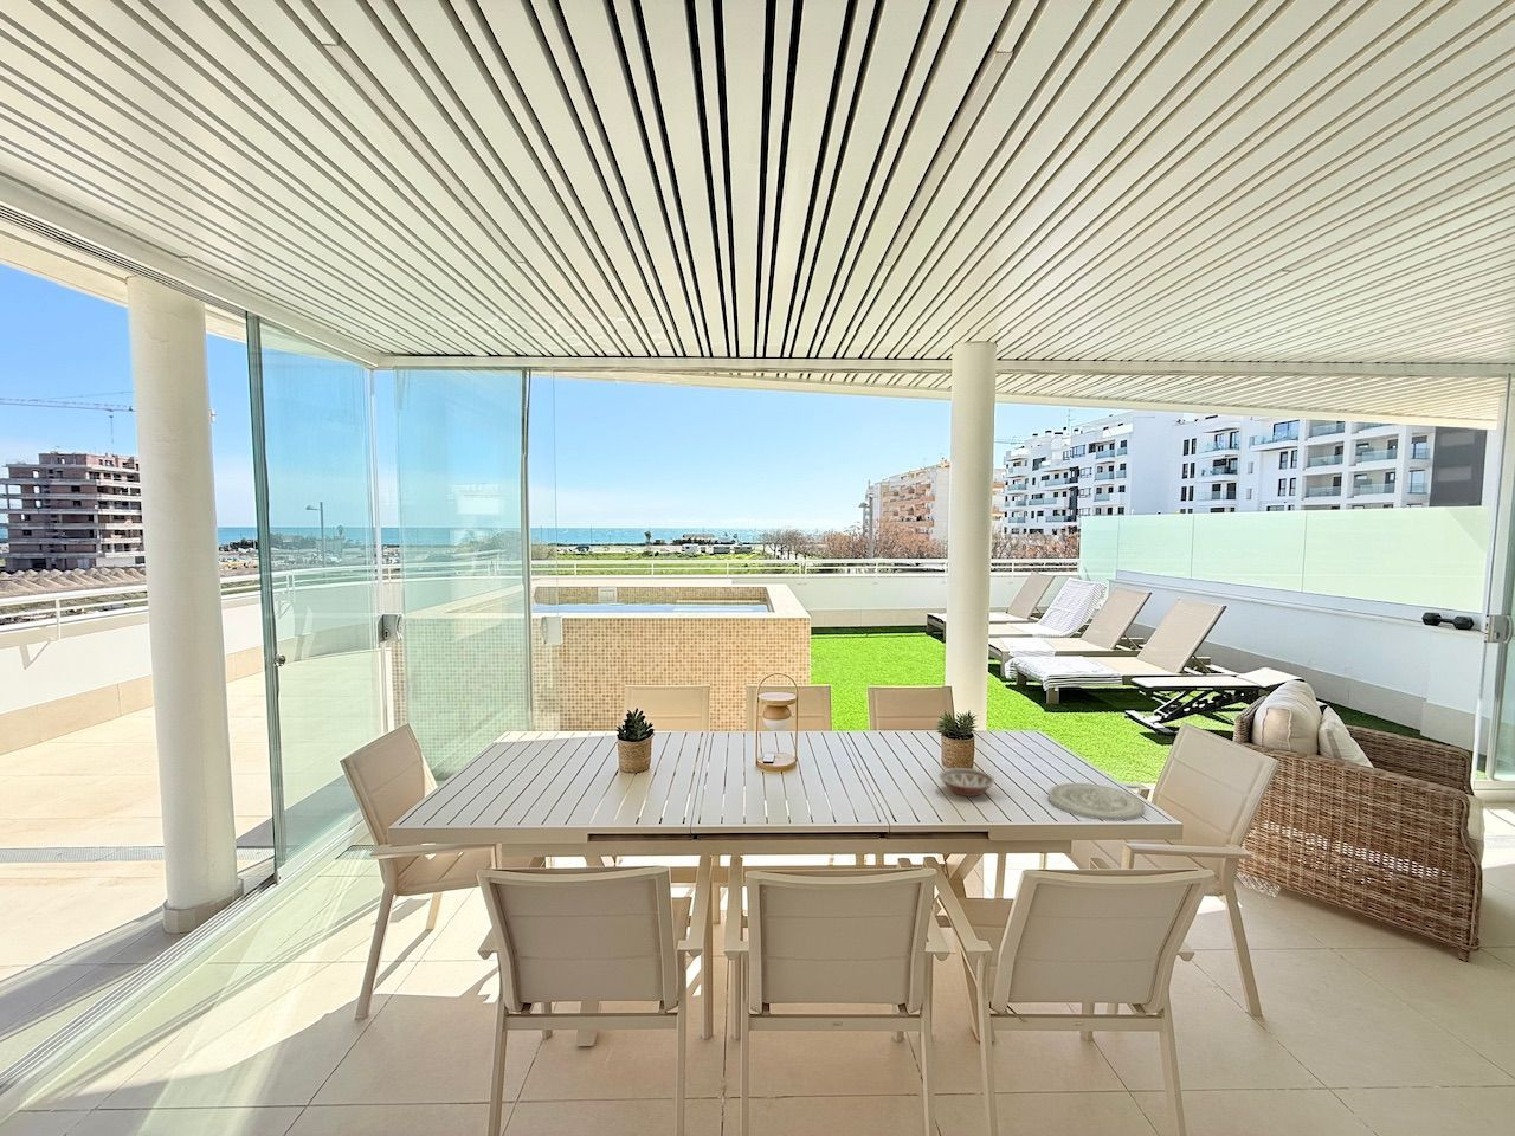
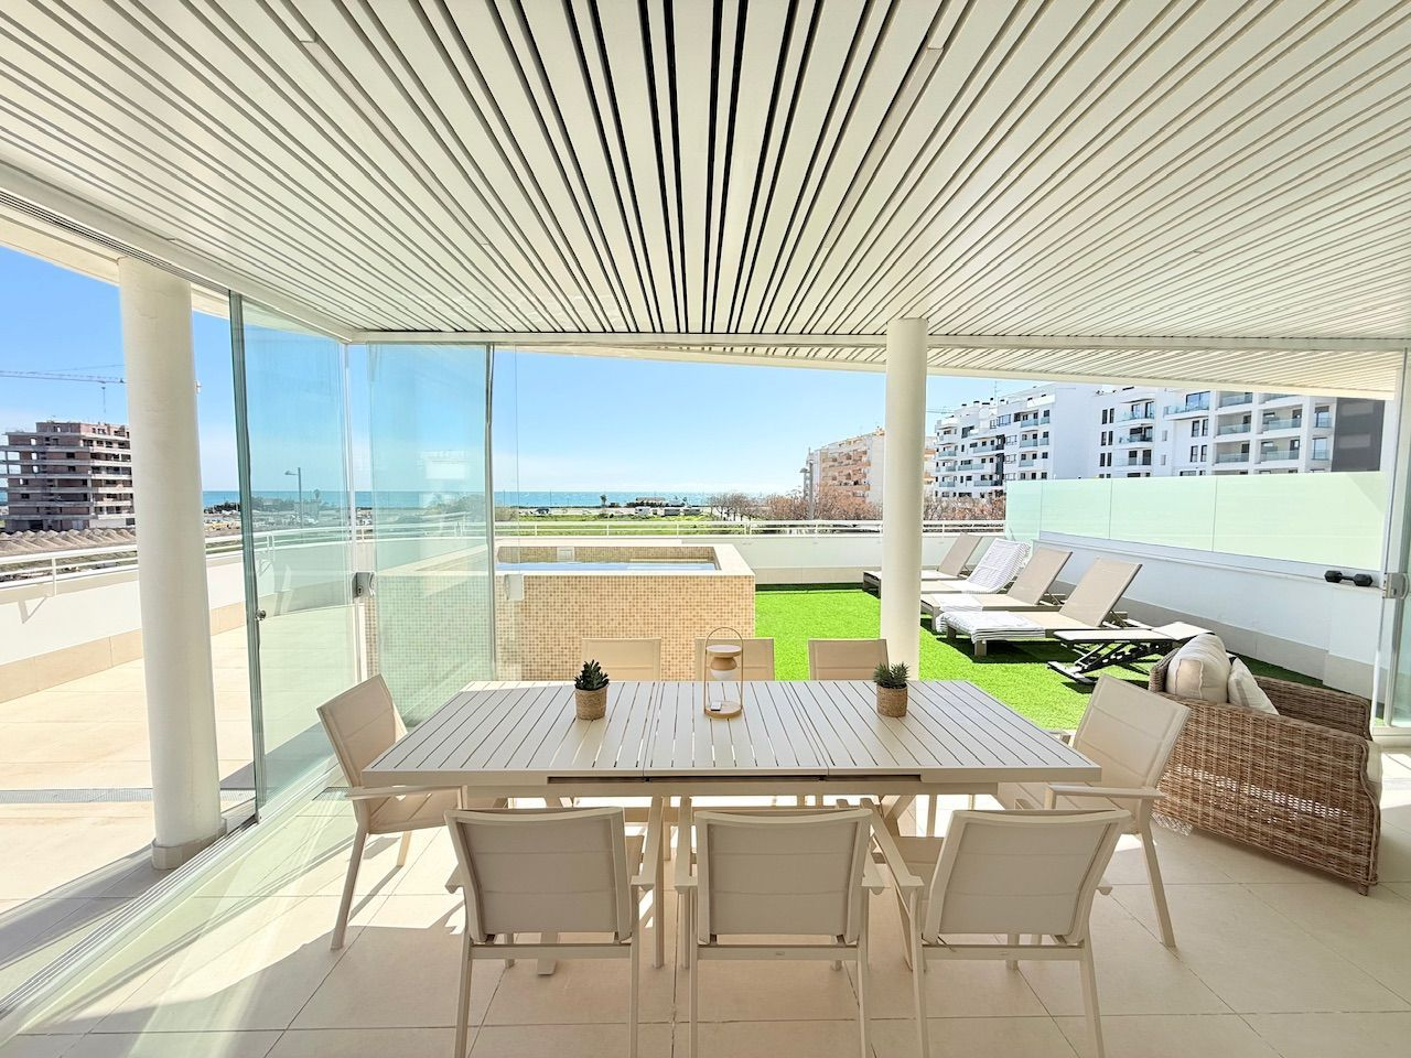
- plate (1095, 801)
- bowl (966, 783)
